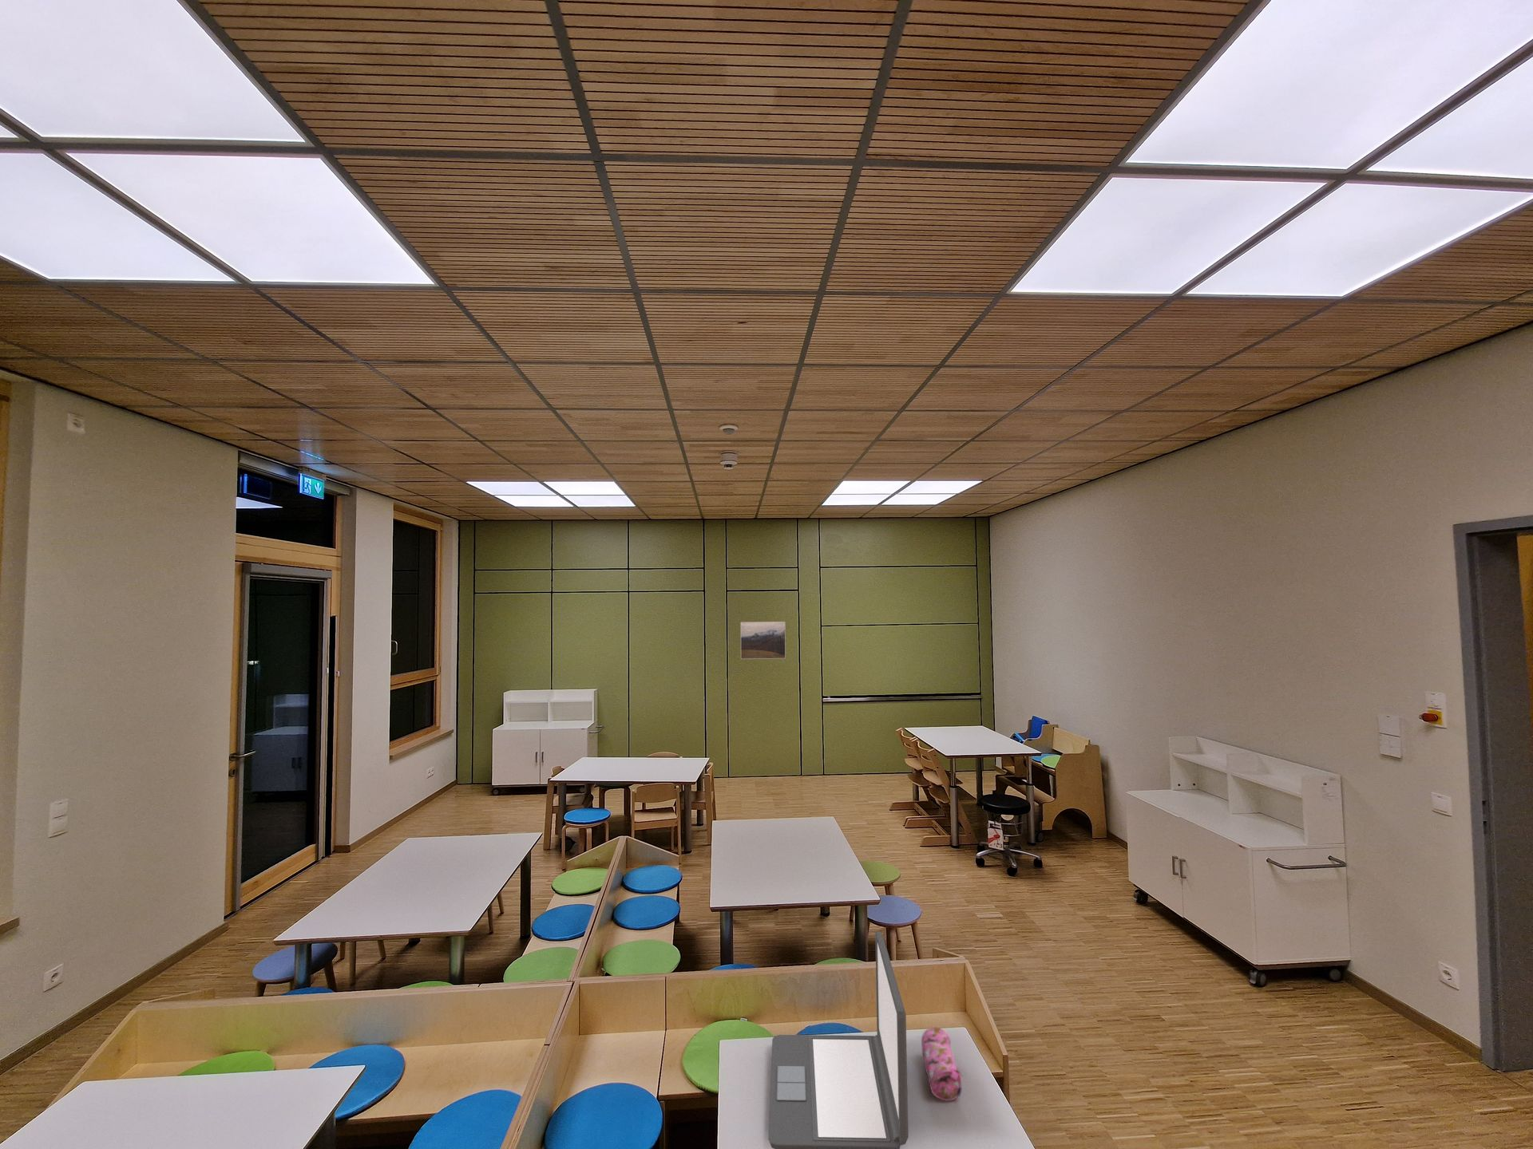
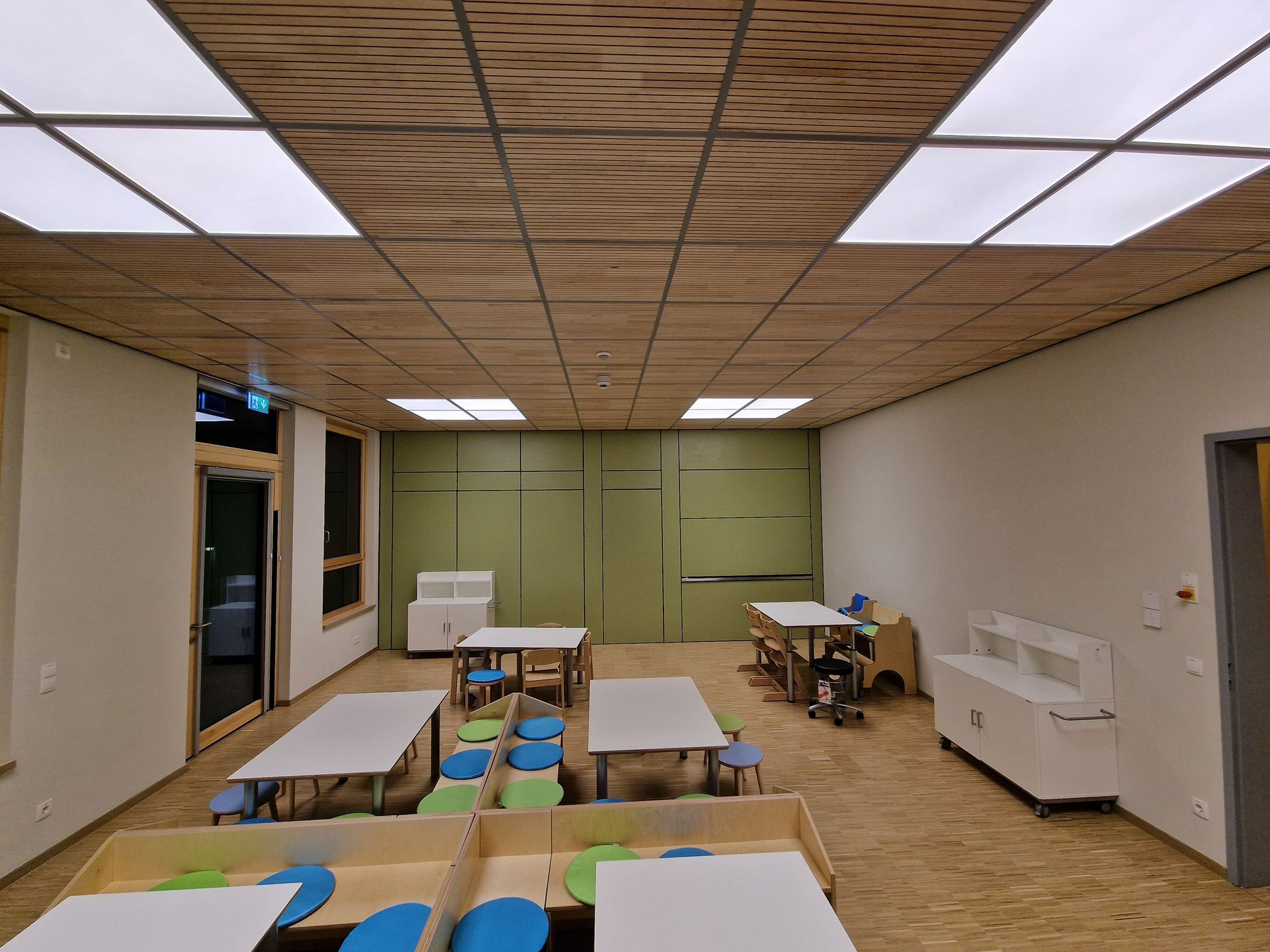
- laptop (832, 1036)
- pencil case (940, 1061)
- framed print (763, 640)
